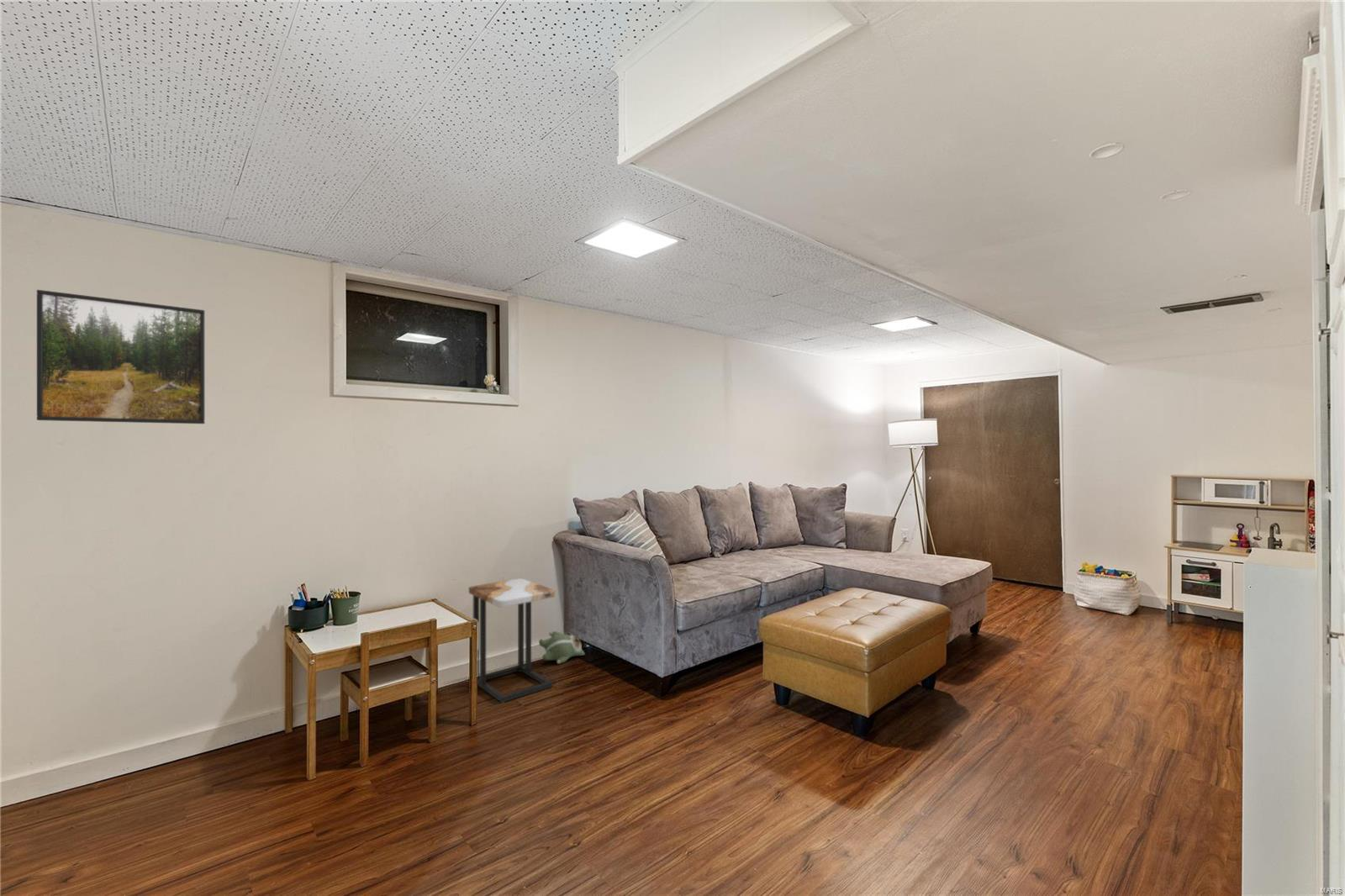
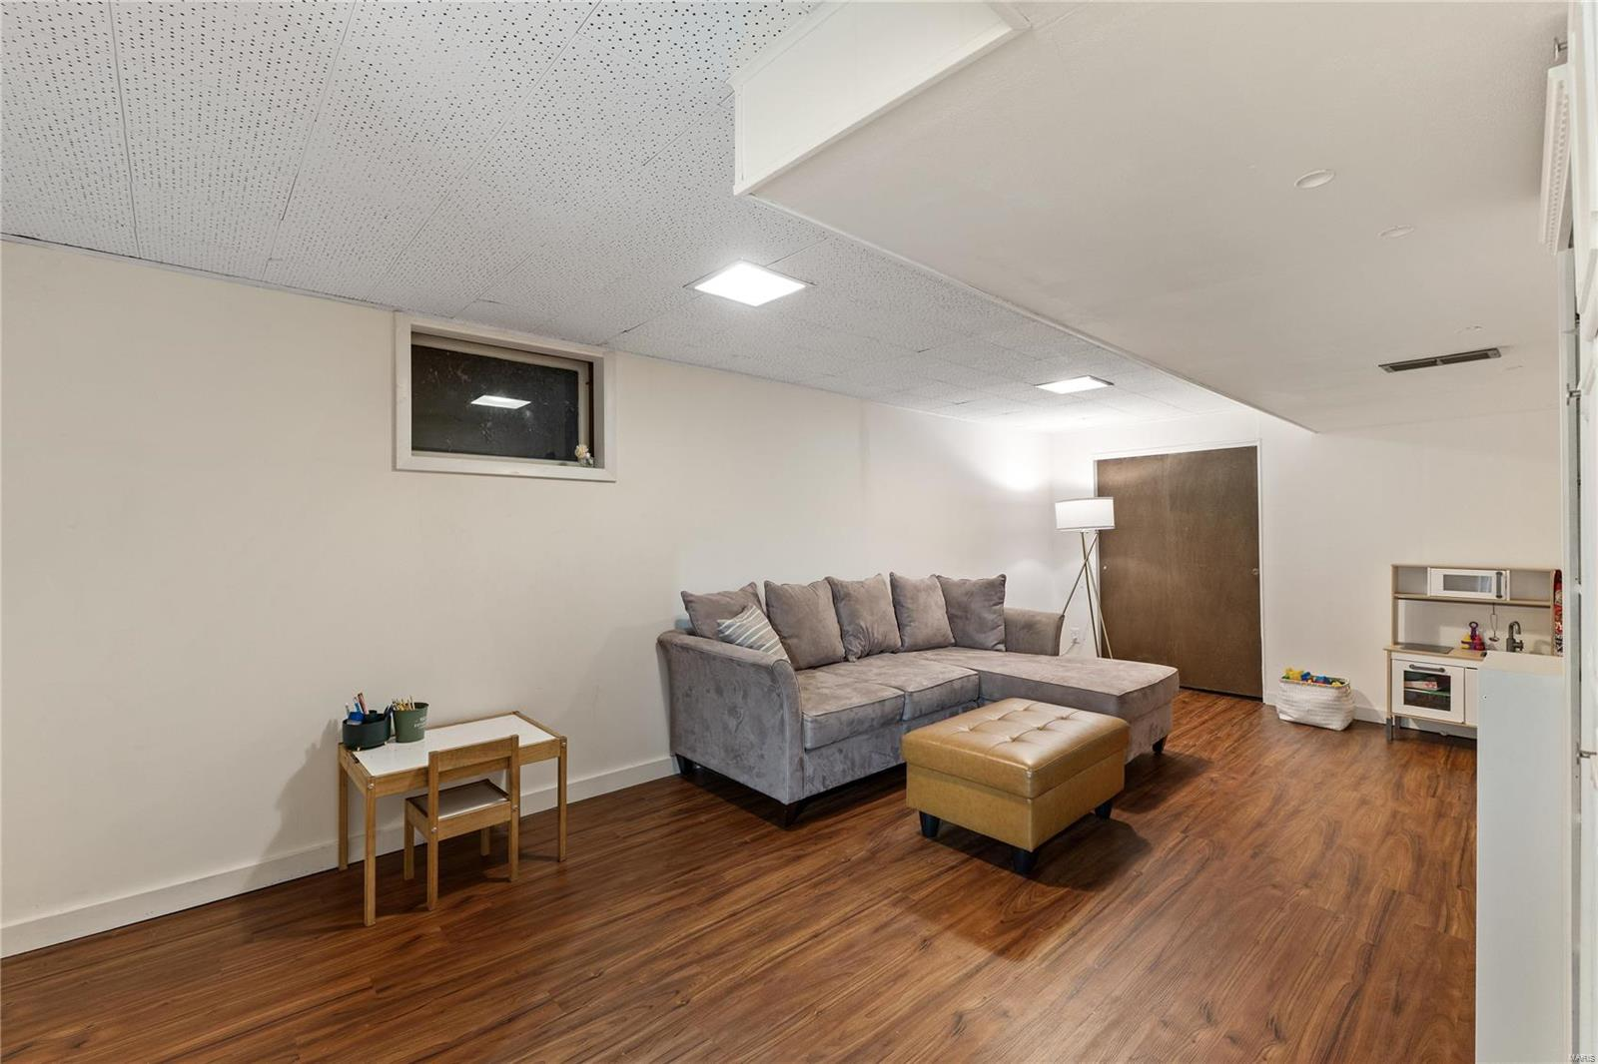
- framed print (126, 361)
- side table (518, 636)
- plush toy (562, 646)
